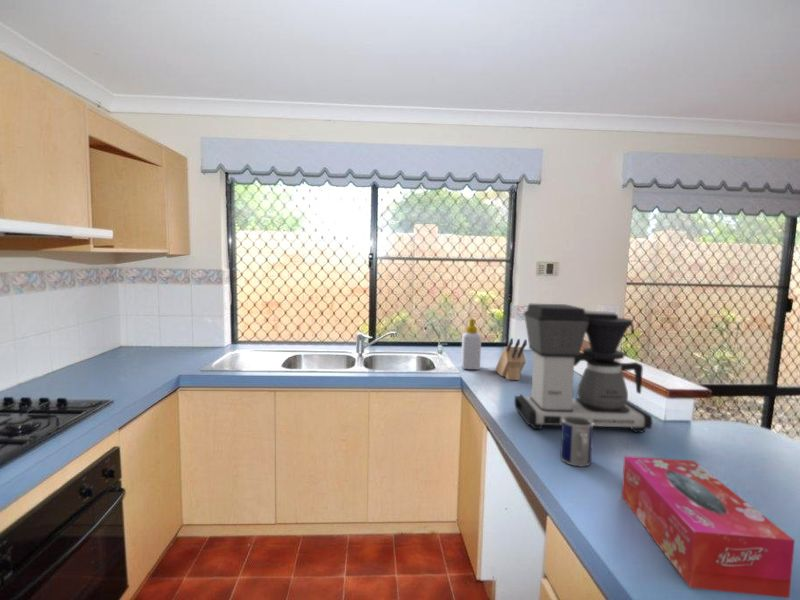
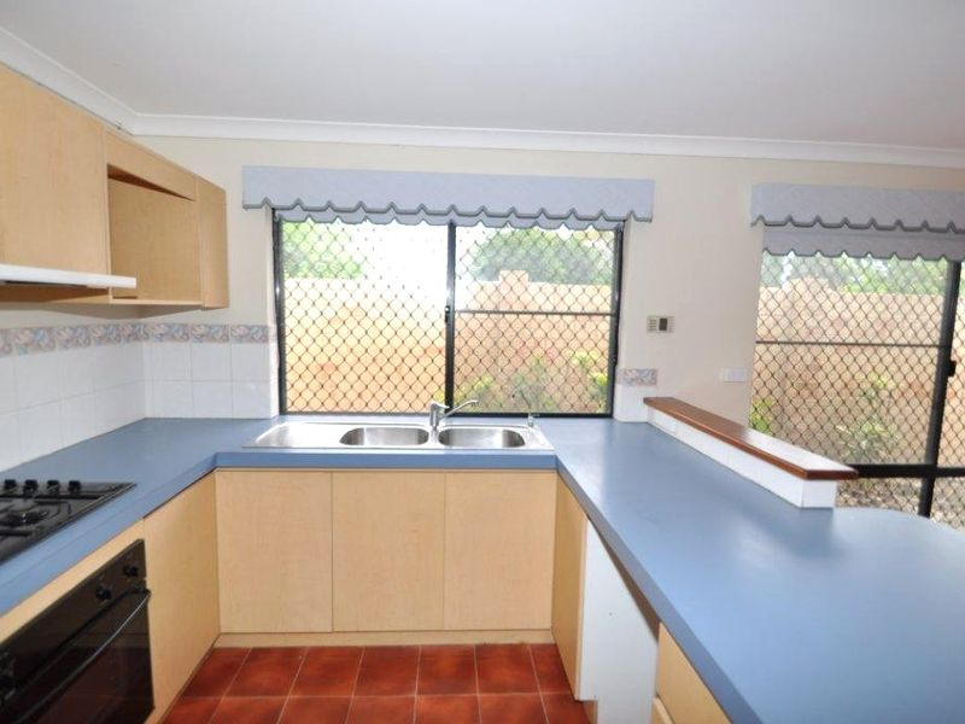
- mug (578, 443)
- coffee maker (582, 360)
- knife block (511, 356)
- tissue box (692, 514)
- soap bottle (471, 343)
